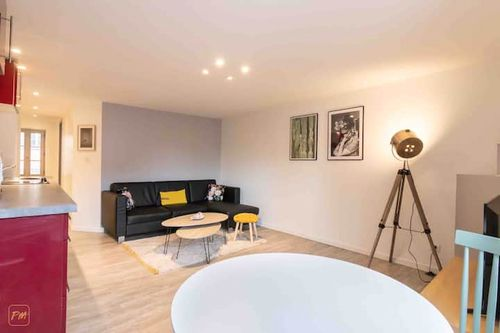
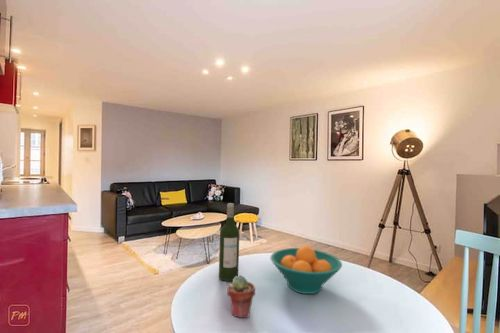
+ wine bottle (229, 240)
+ potted succulent (241, 294)
+ fruit bowl (305, 266)
